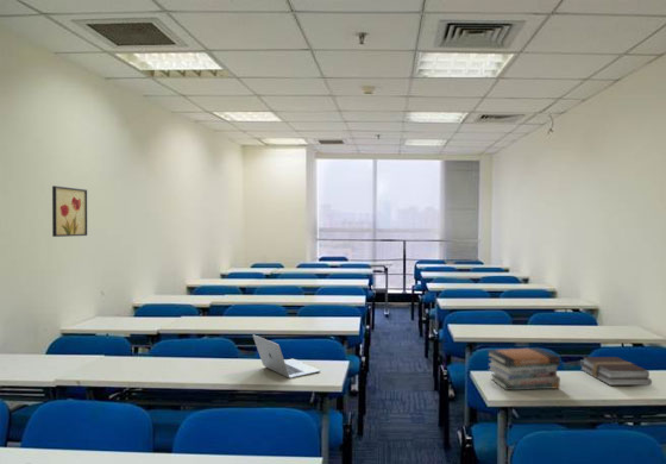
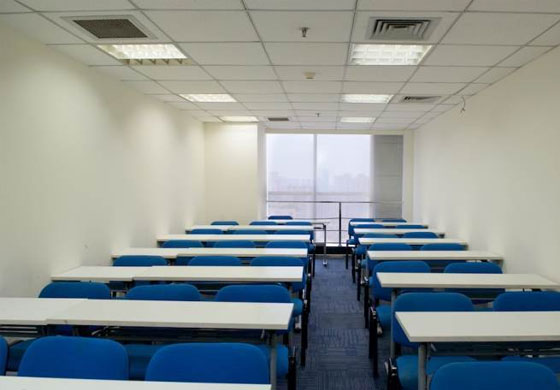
- book (614, 370)
- laptop (282, 356)
- wall art (69, 212)
- book stack (522, 368)
